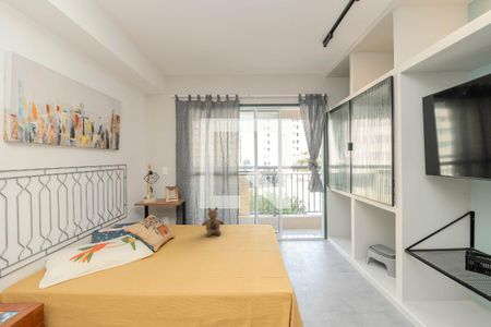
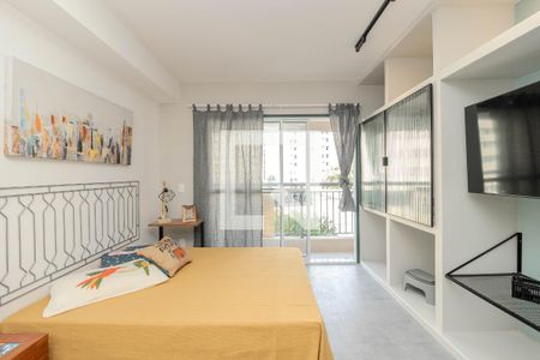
- teddy bear (213, 221)
